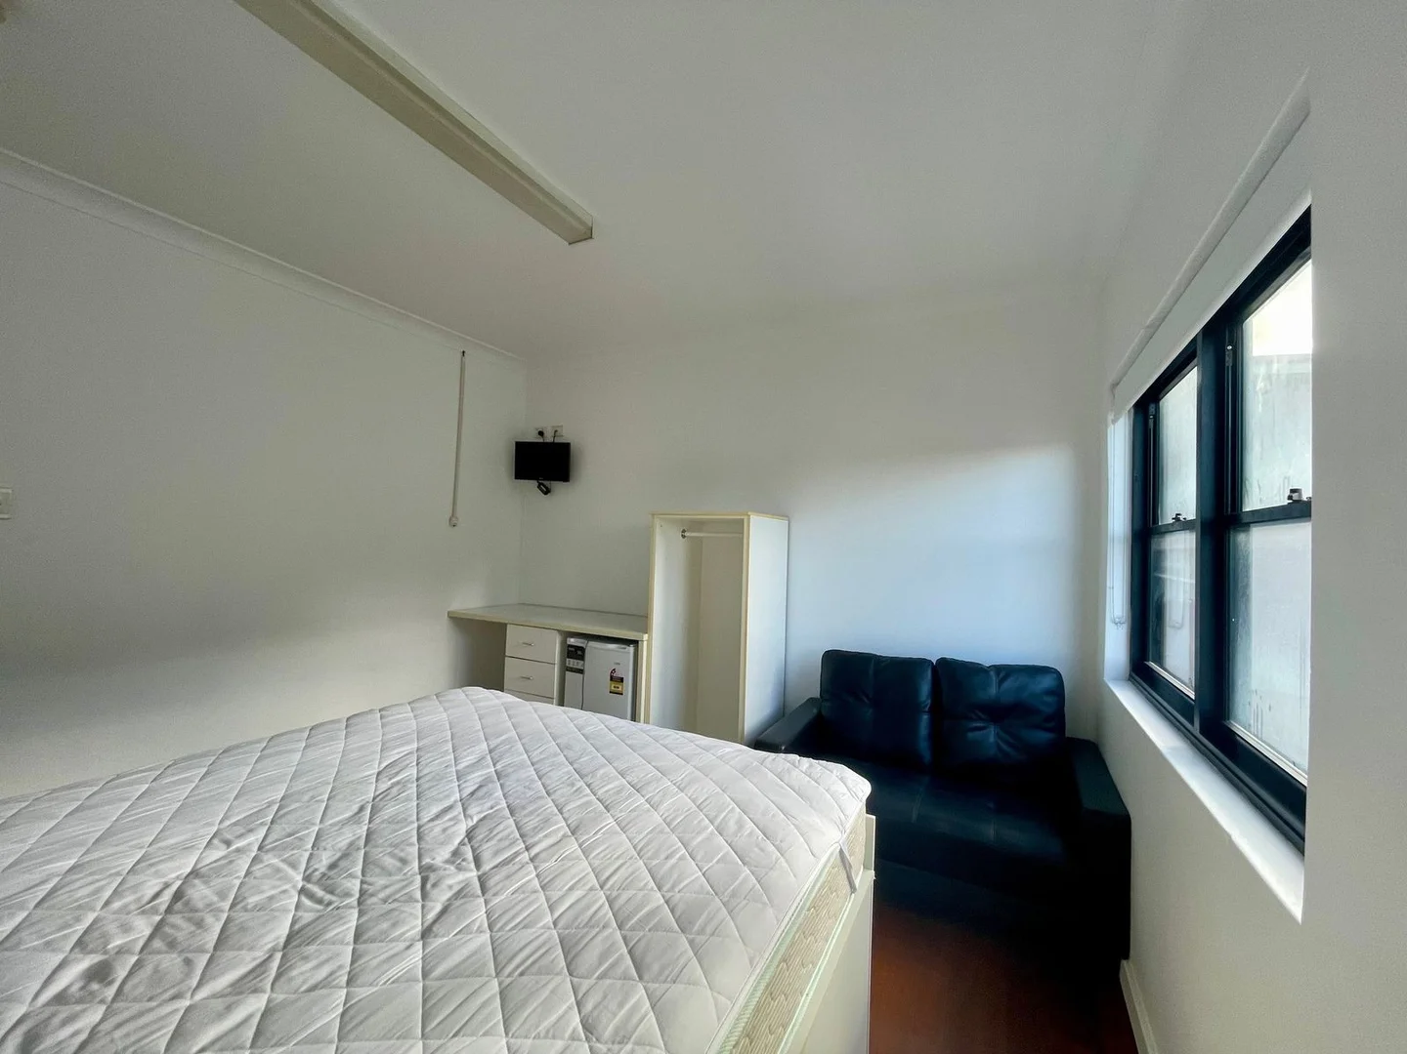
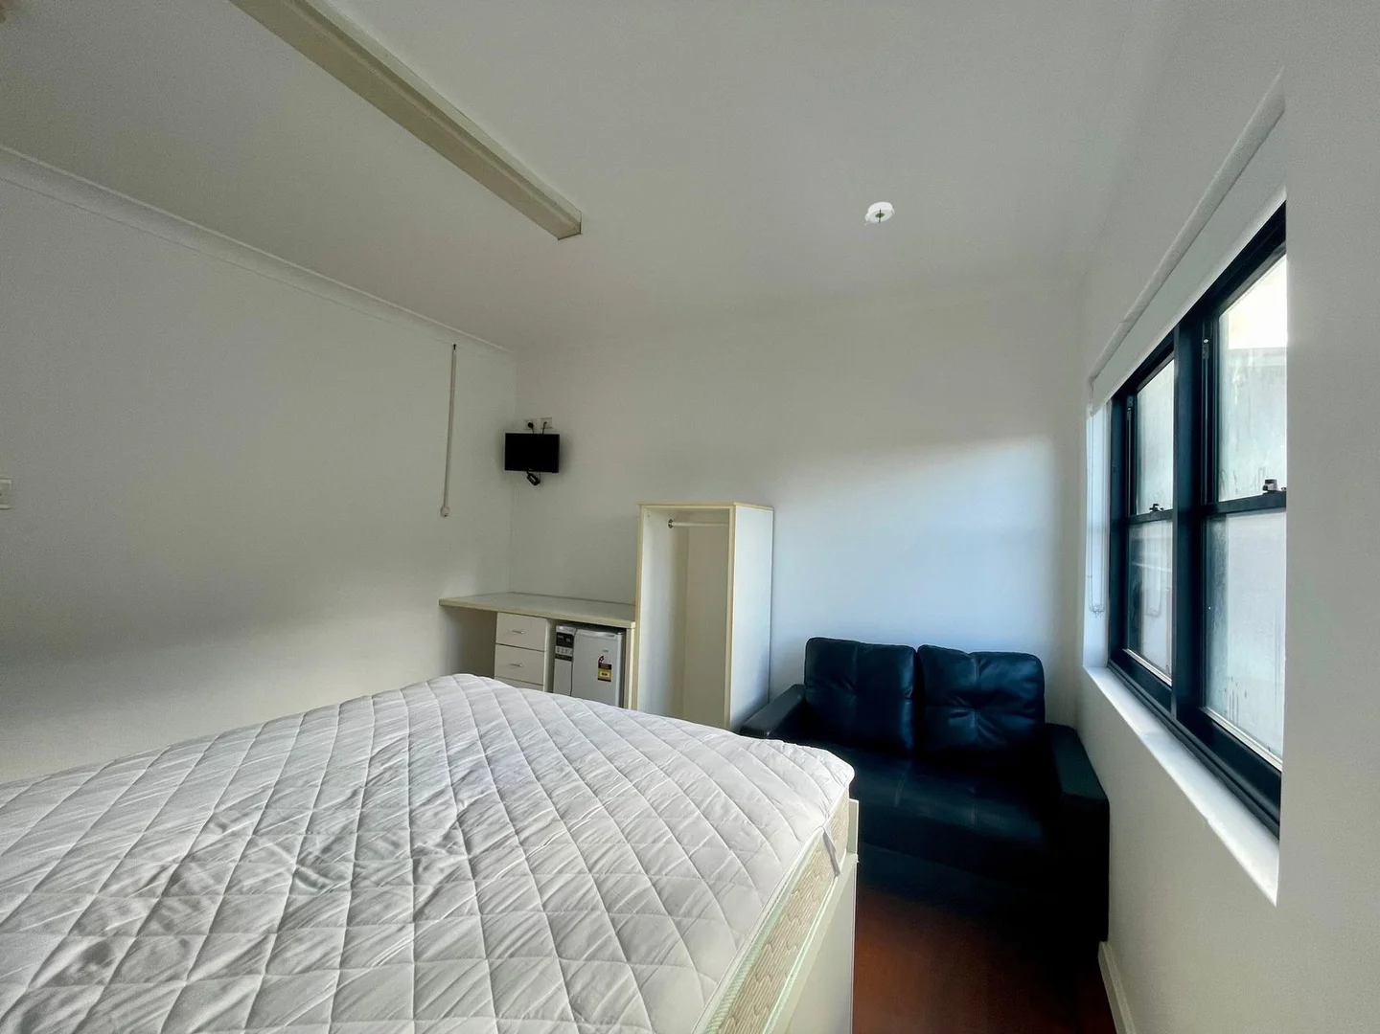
+ smoke detector (879, 213)
